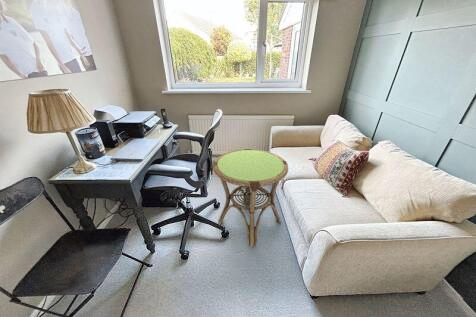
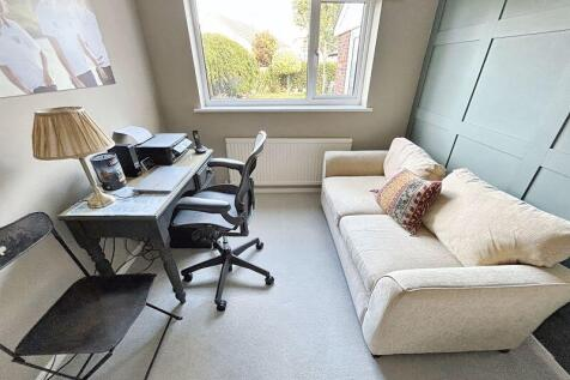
- side table (249, 193)
